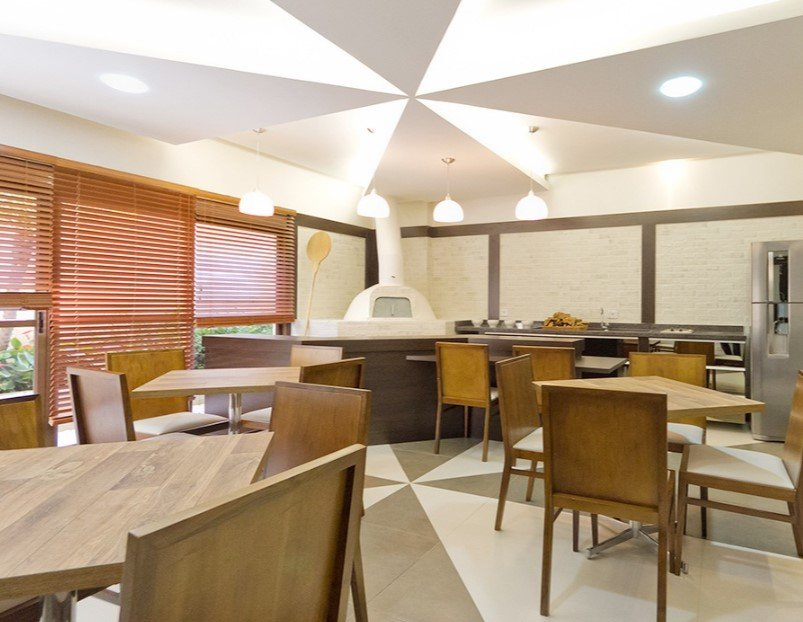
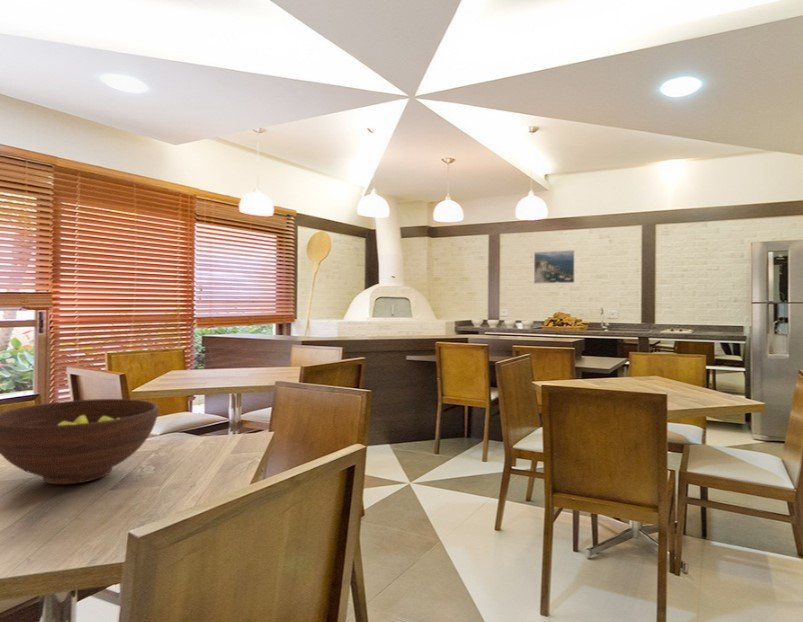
+ fruit bowl (78, 443)
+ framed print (554, 267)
